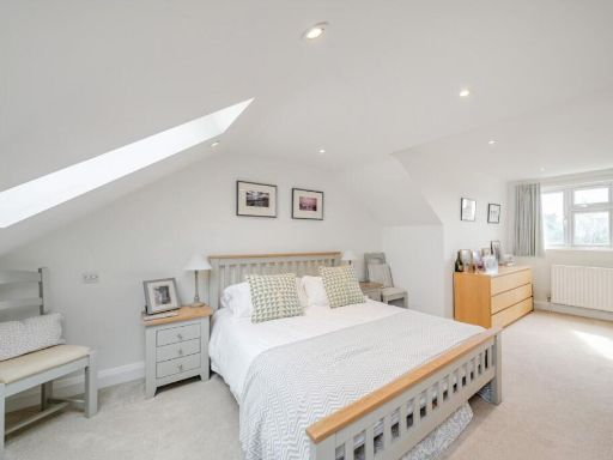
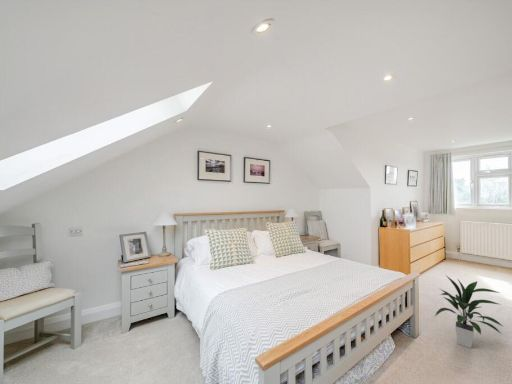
+ indoor plant (467, 310)
